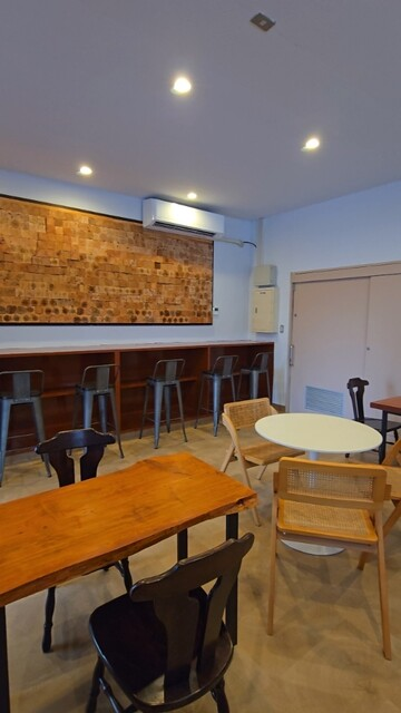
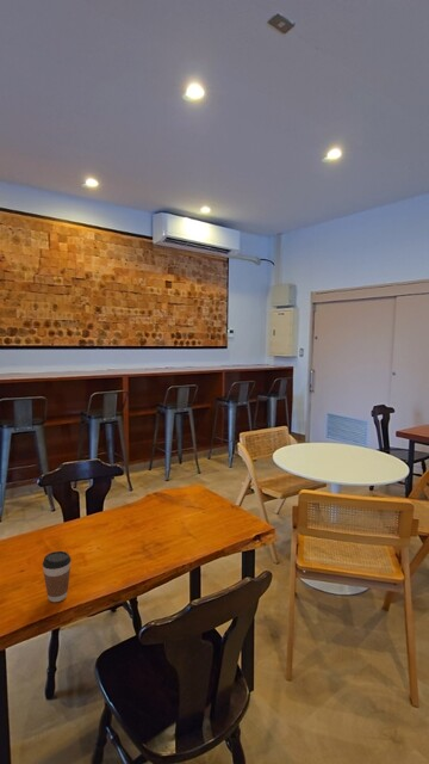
+ coffee cup (57, 577)
